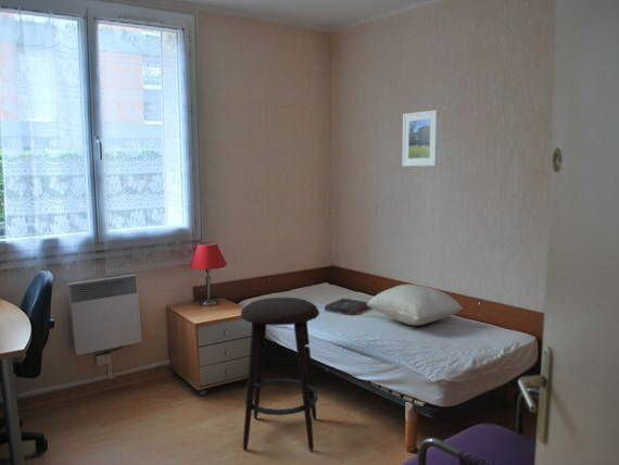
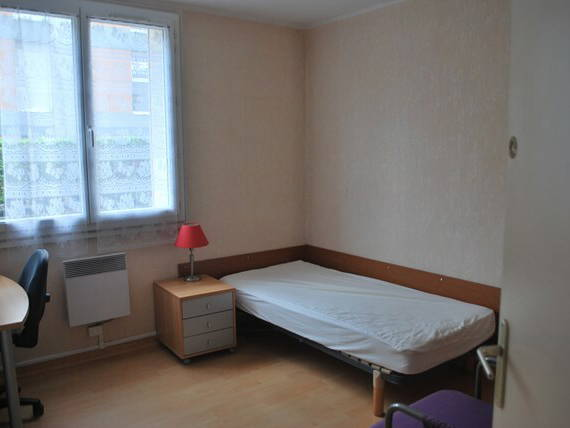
- book (346, 305)
- pillow (414, 303)
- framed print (419, 139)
- stool (280, 379)
